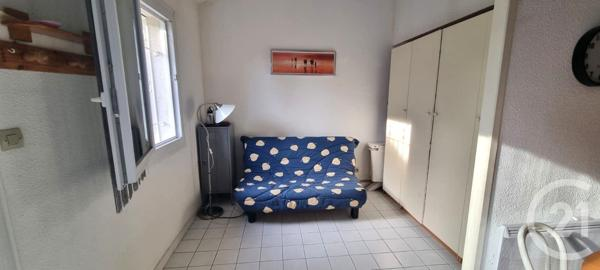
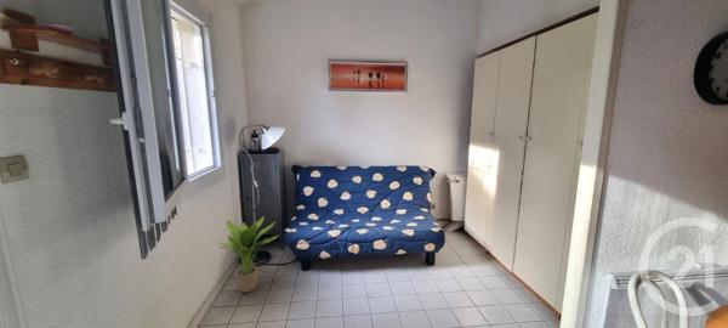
+ potted plant (252, 250)
